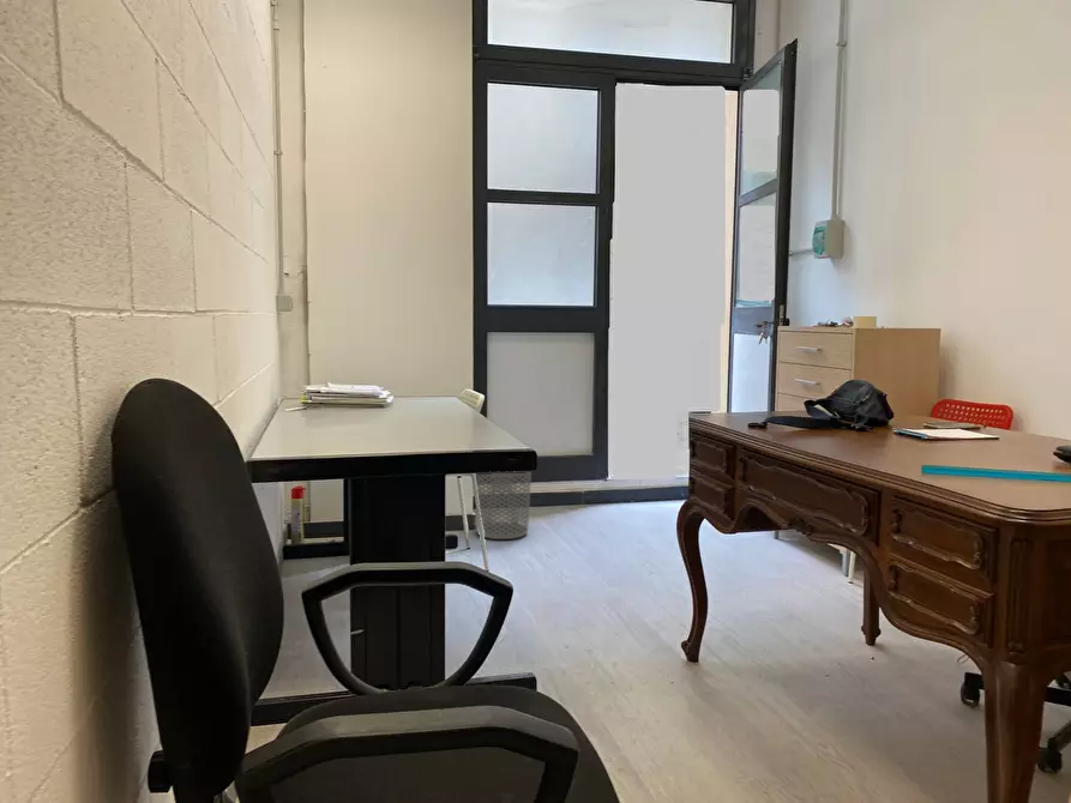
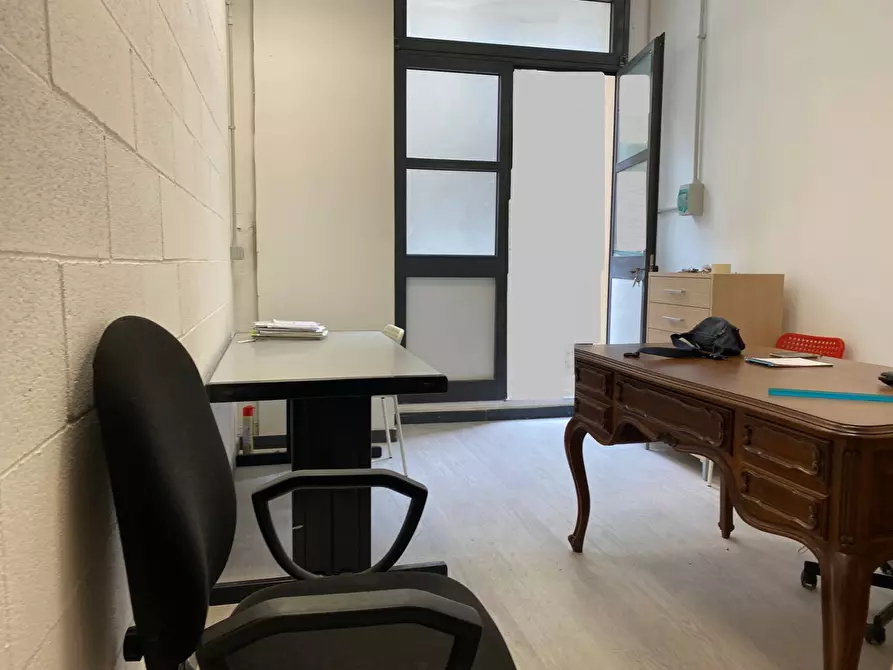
- waste bin (501, 499)
